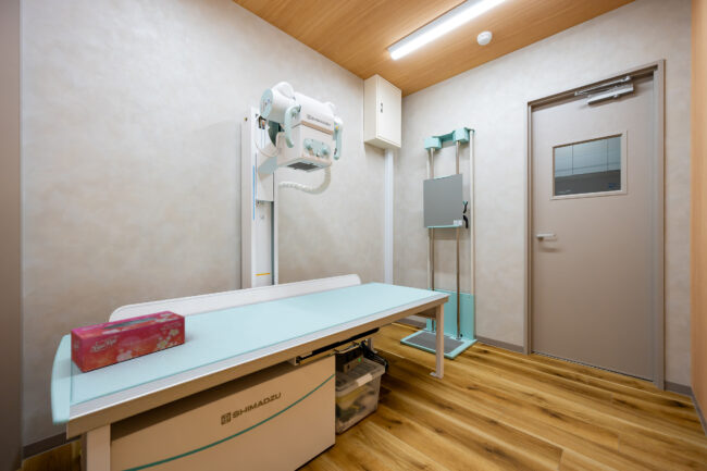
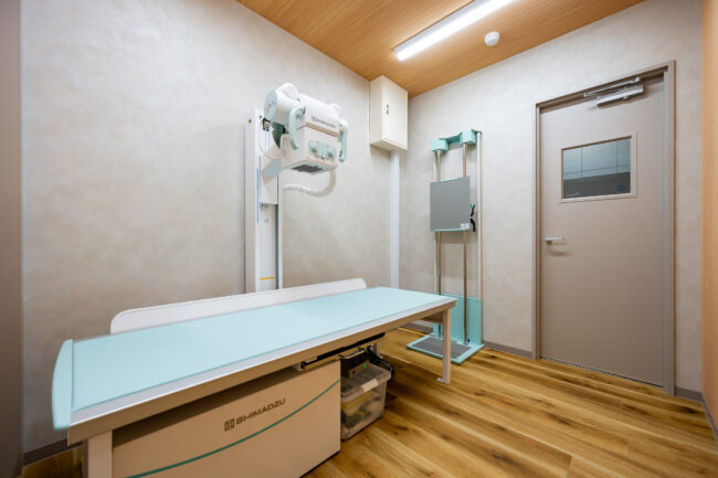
- tissue box (132, 336)
